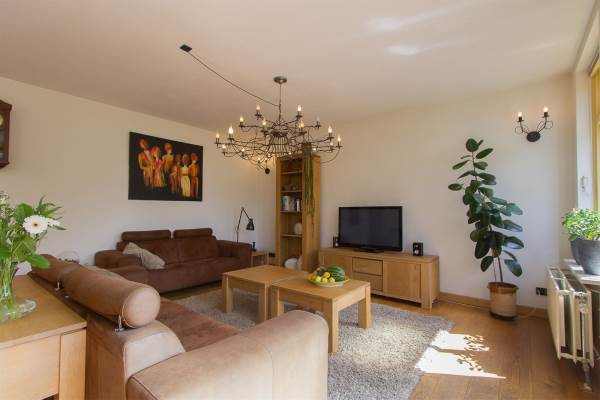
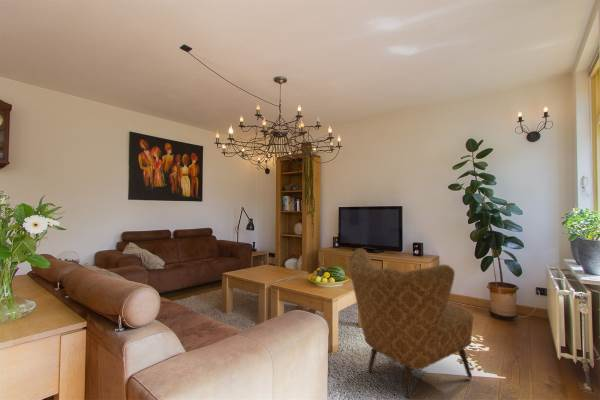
+ armchair (409, 313)
